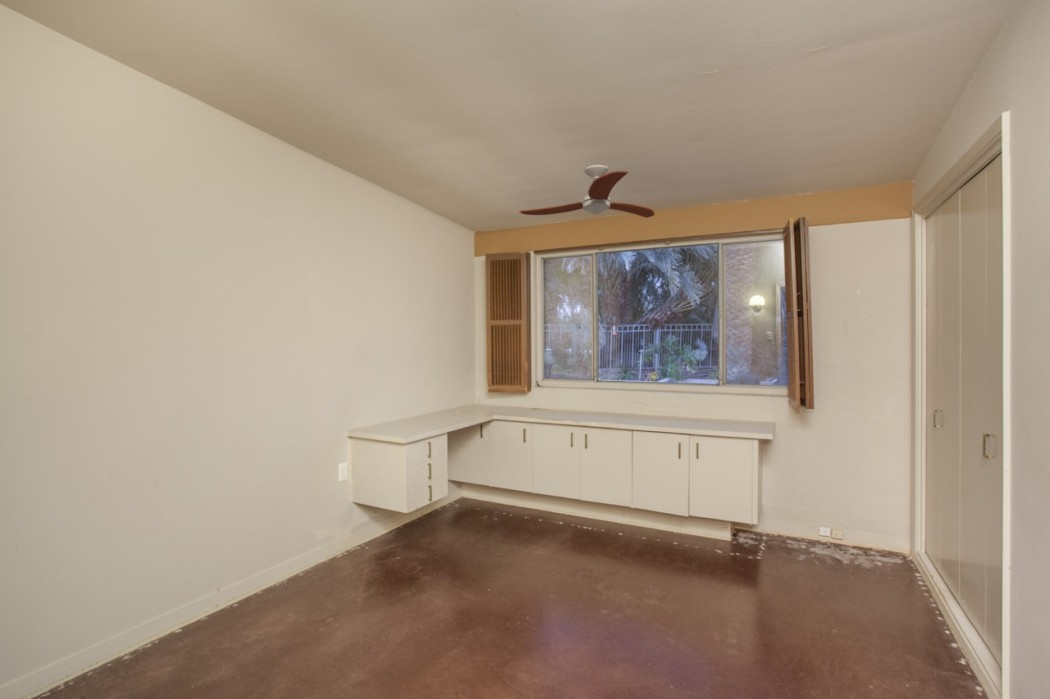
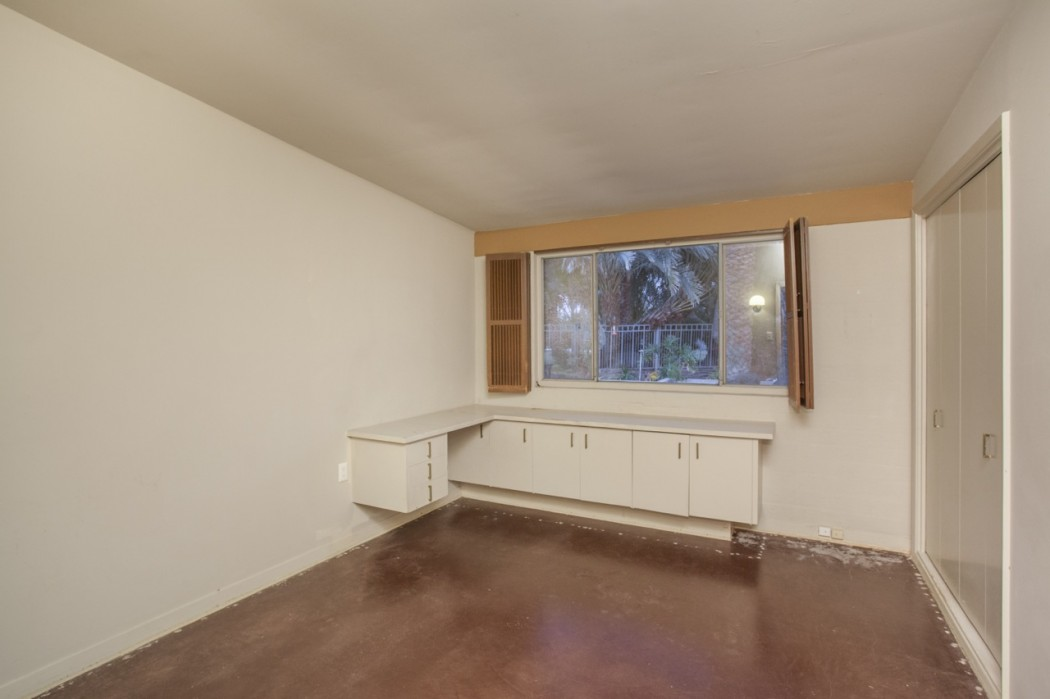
- ceiling fan (588, 190)
